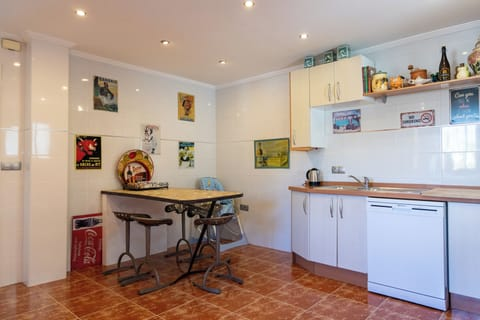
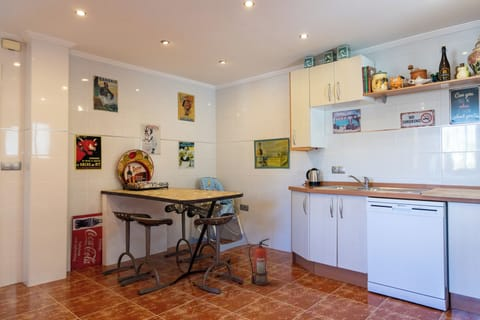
+ fire extinguisher (259, 260)
